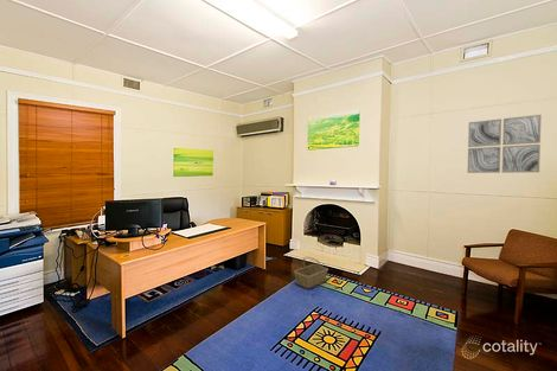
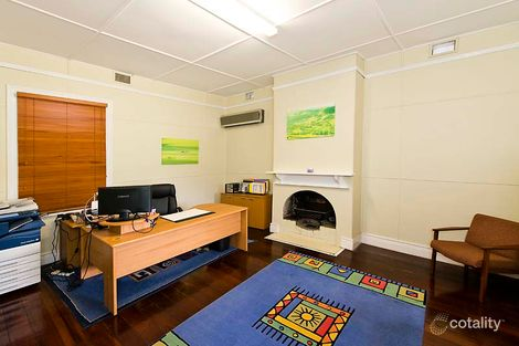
- wall art (500, 145)
- basket (310, 270)
